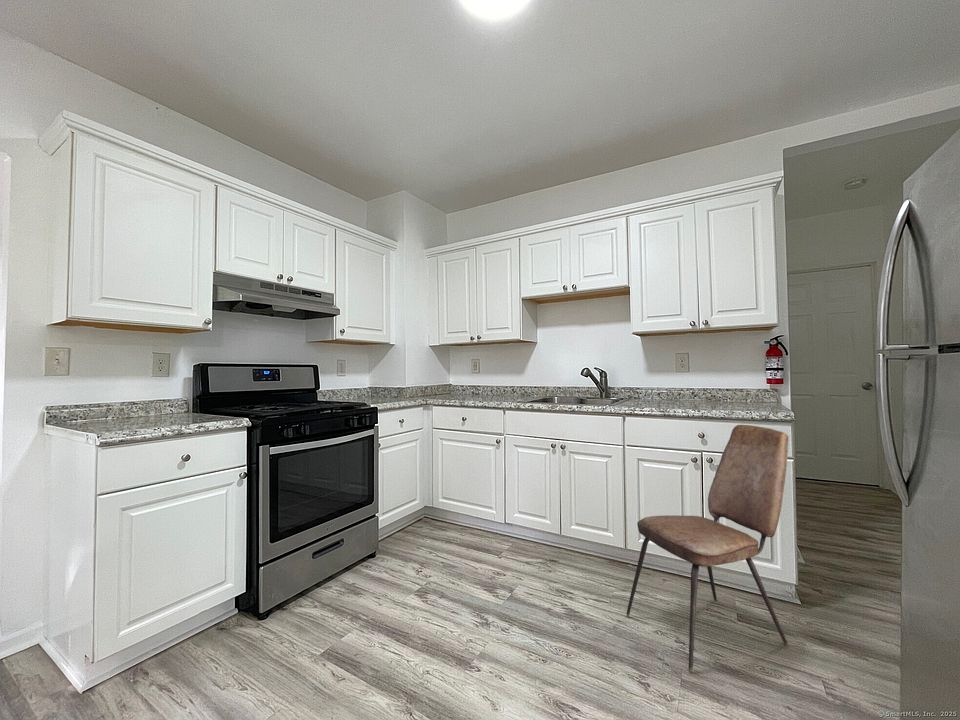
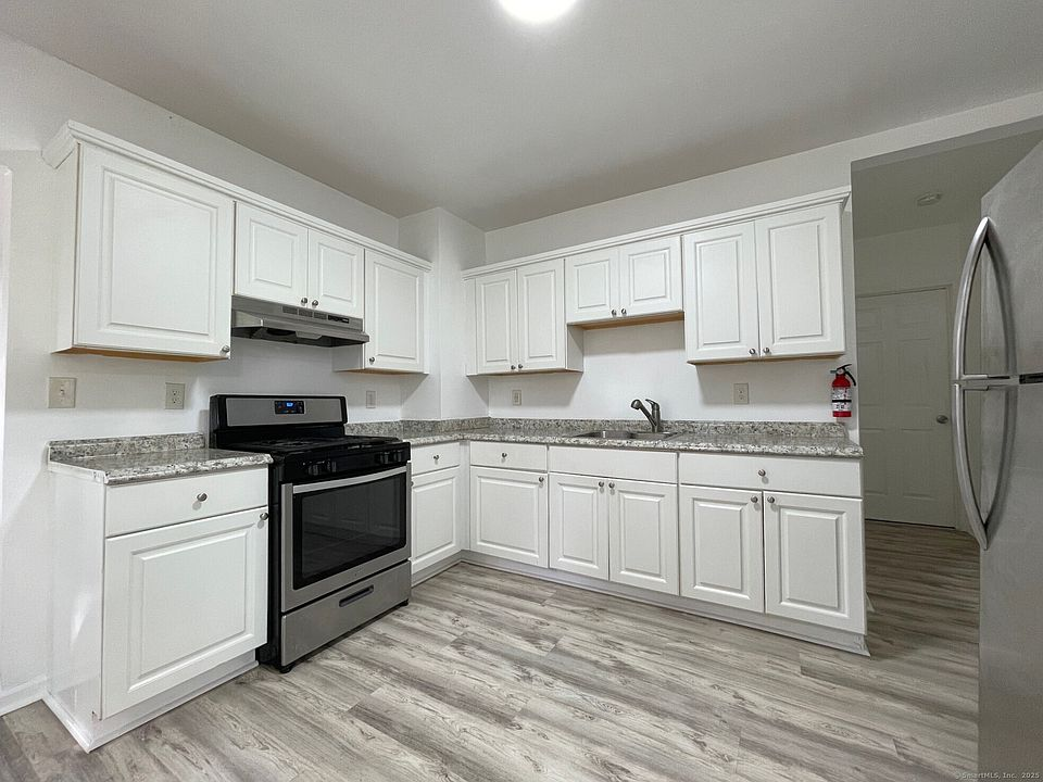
- dining chair (713, 528)
